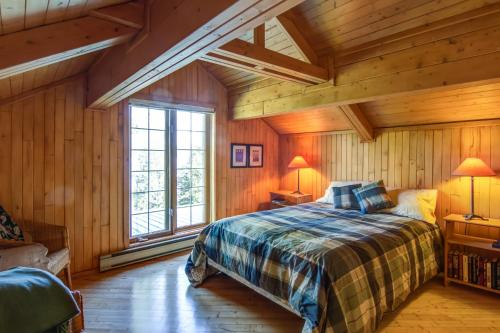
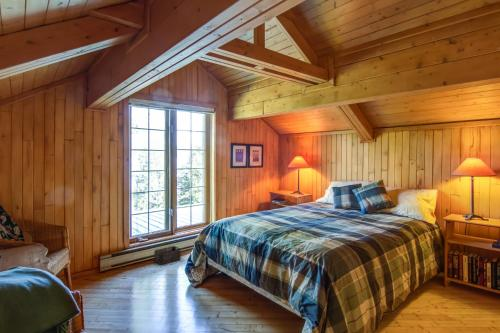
+ storage bin (167, 254)
